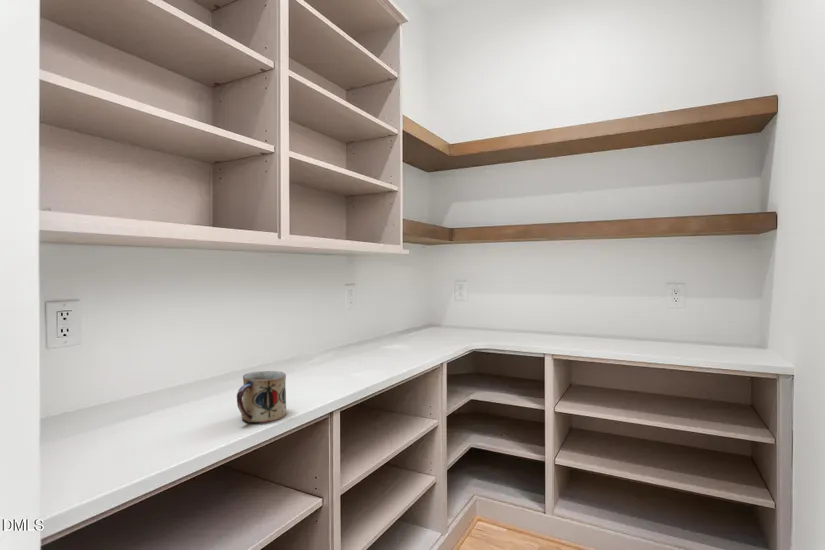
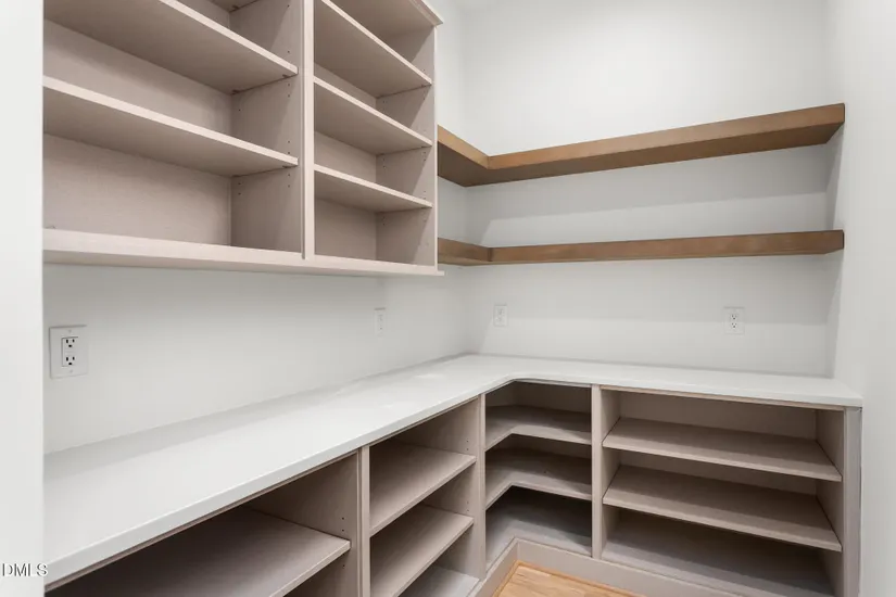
- mug (262, 396)
